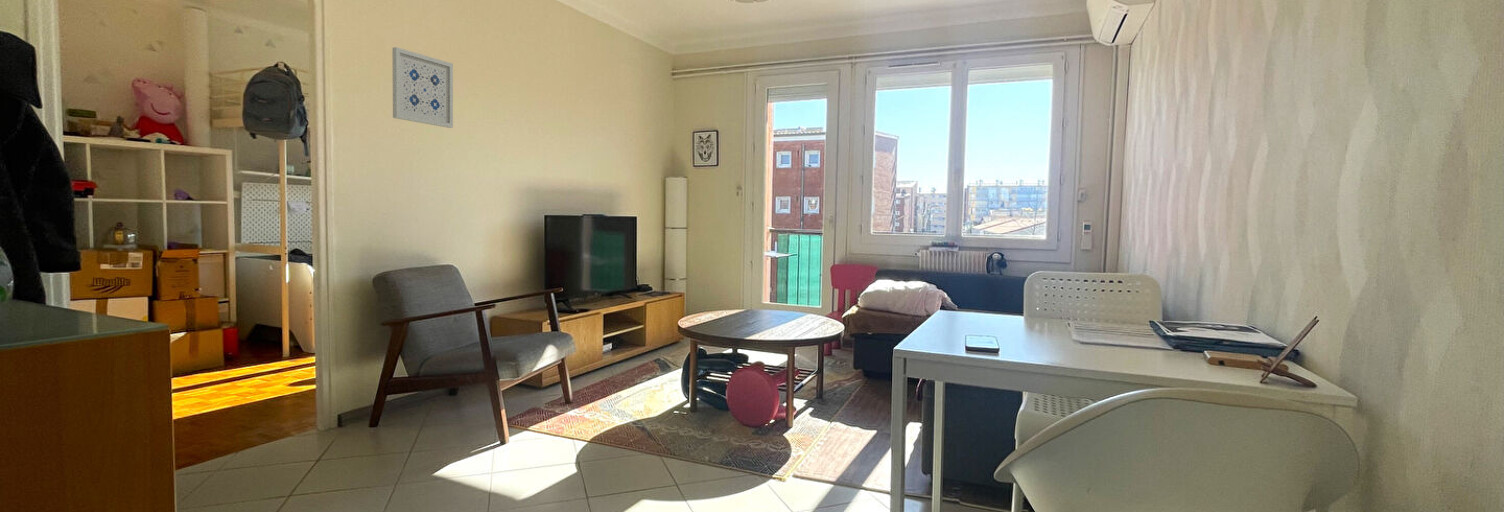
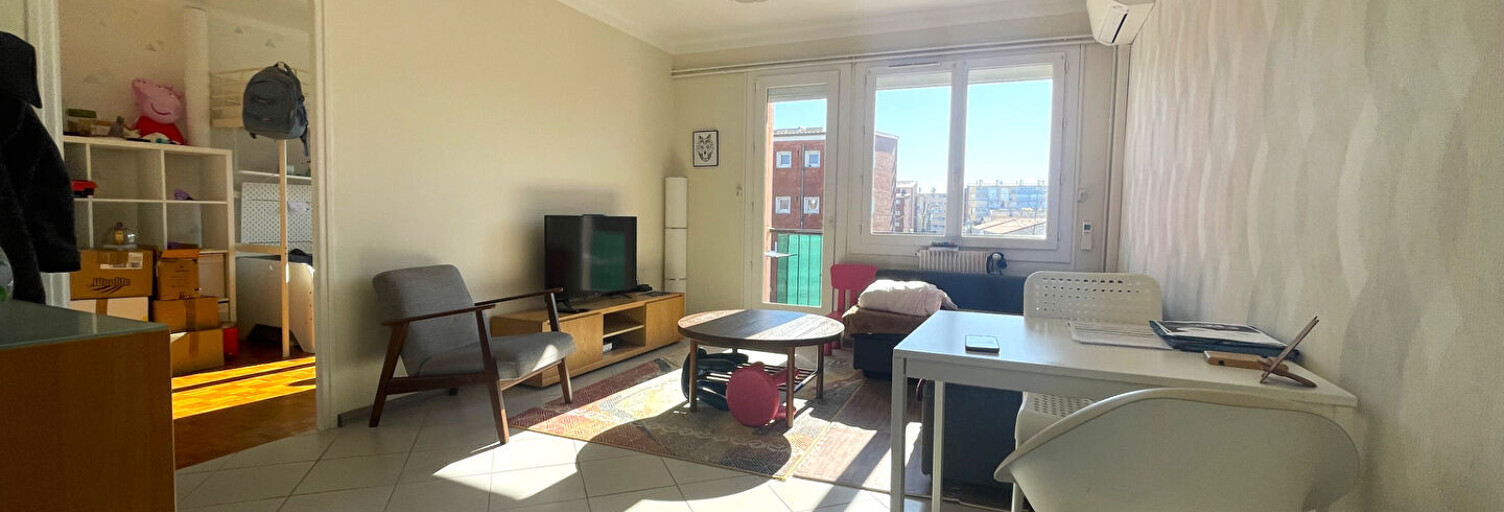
- wall art (424, 89)
